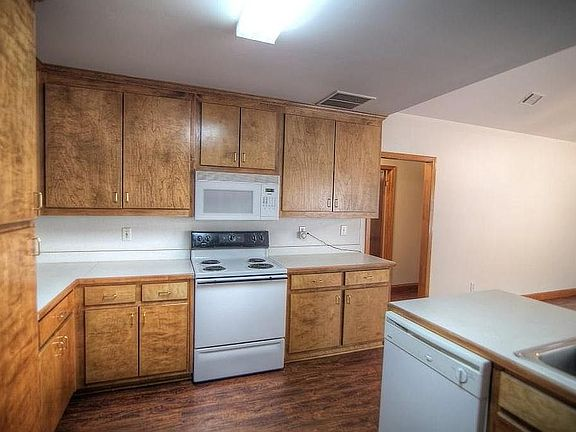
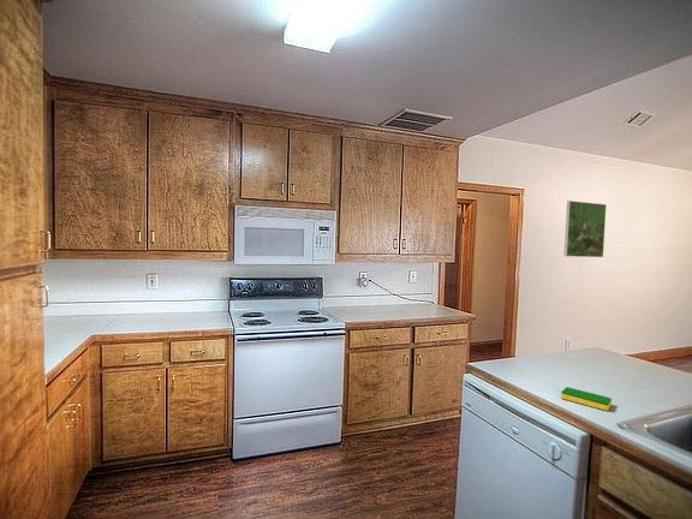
+ dish sponge (585, 398)
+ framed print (585, 229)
